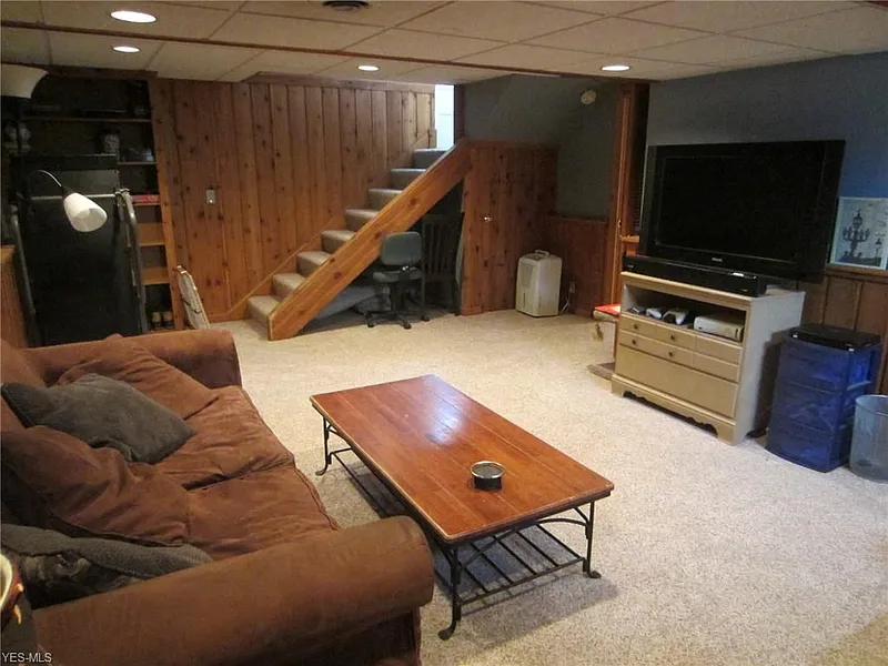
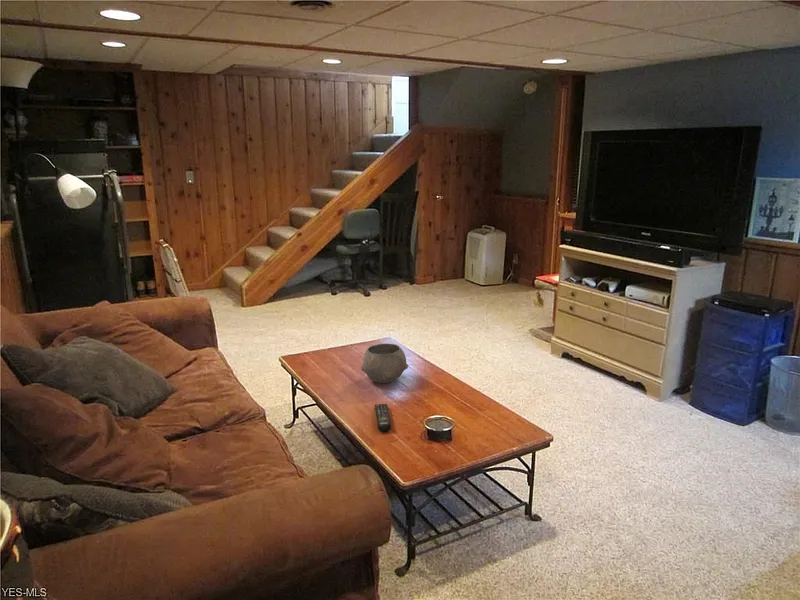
+ remote control (382, 416)
+ bowl (384, 364)
